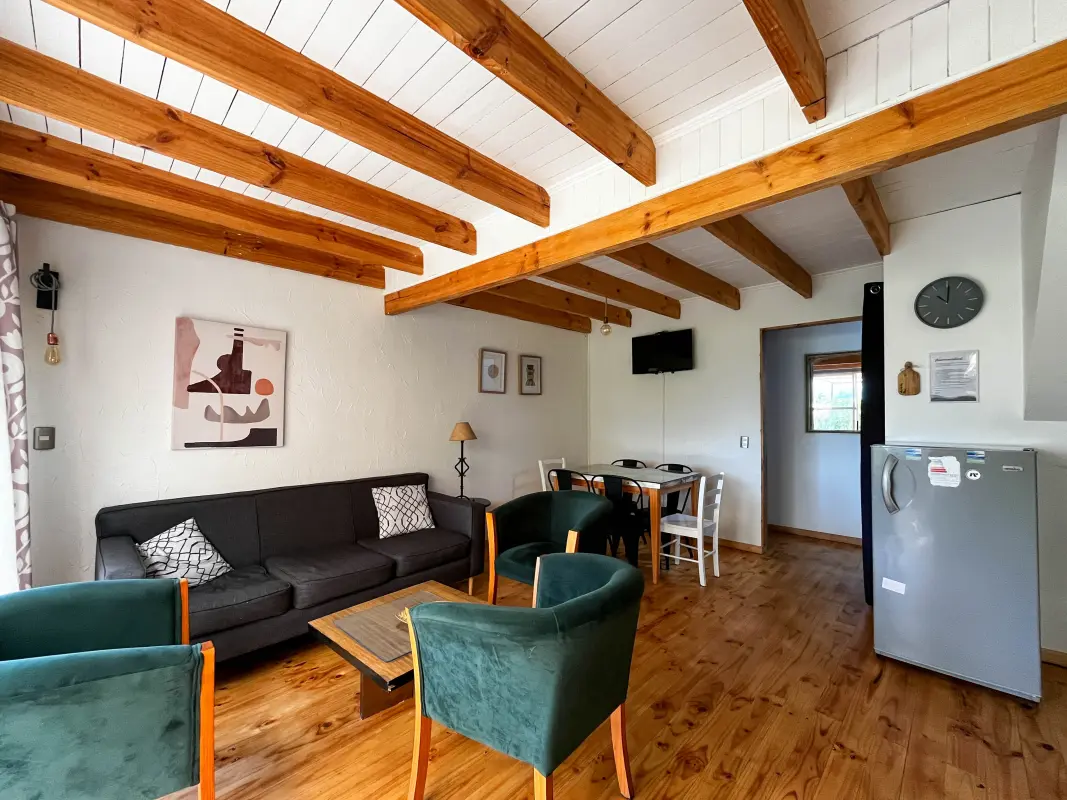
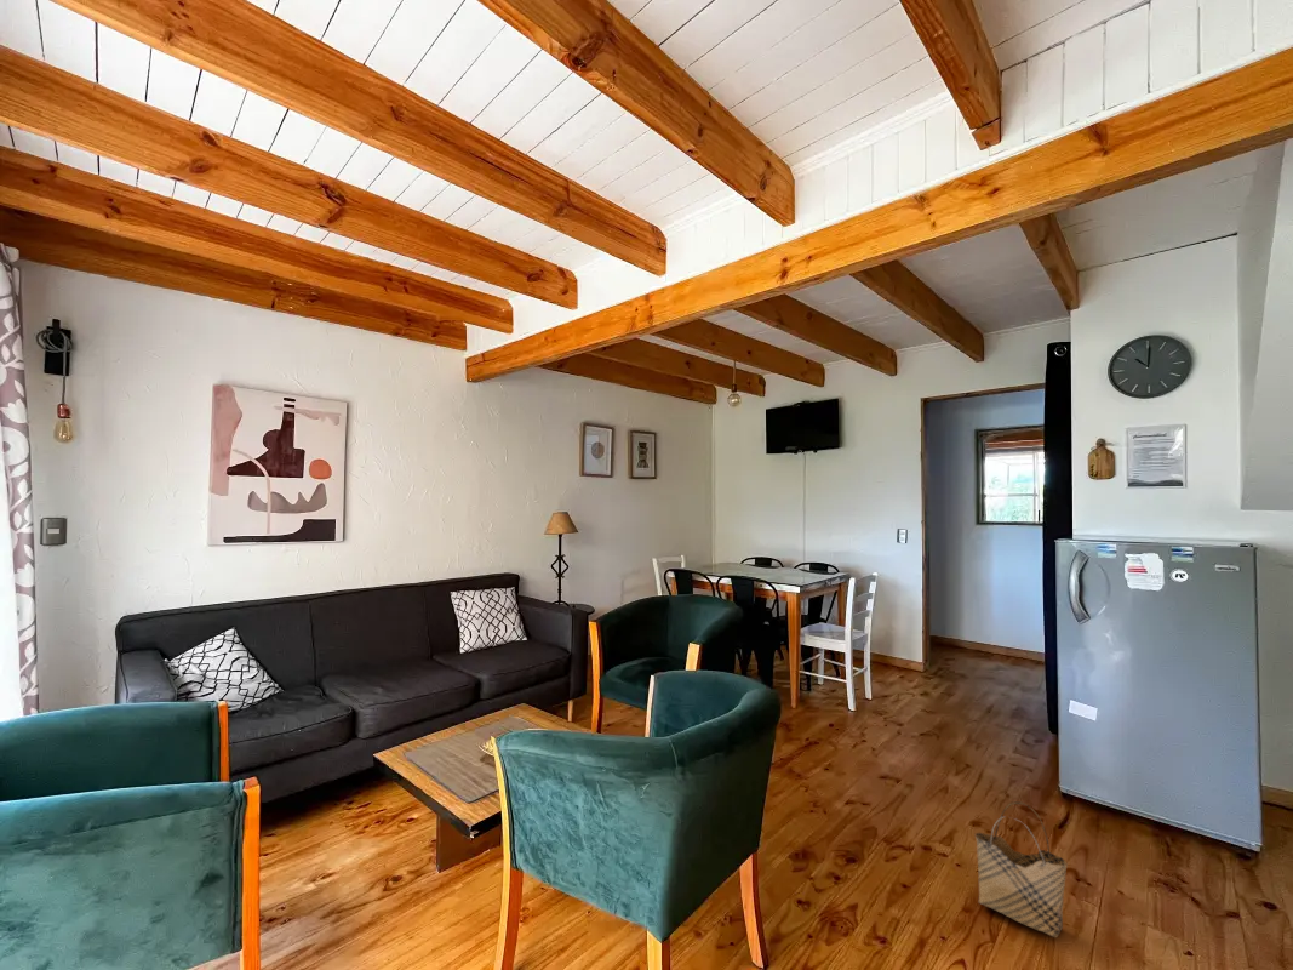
+ woven basket (1018, 861)
